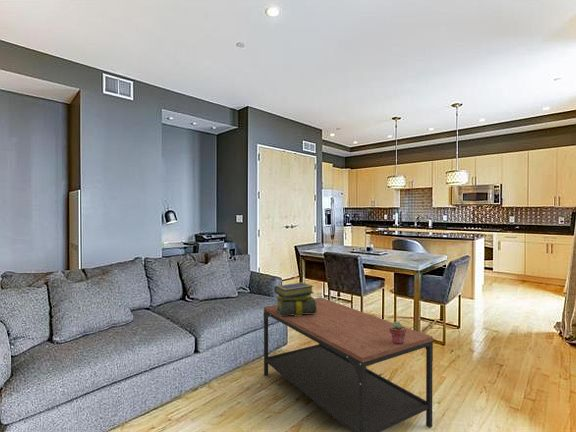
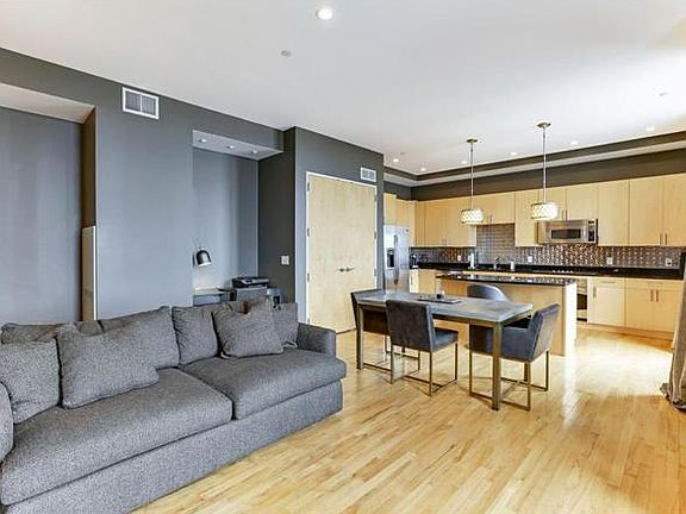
- potted succulent (397, 331)
- stack of books (294, 298)
- coffee table (336, 358)
